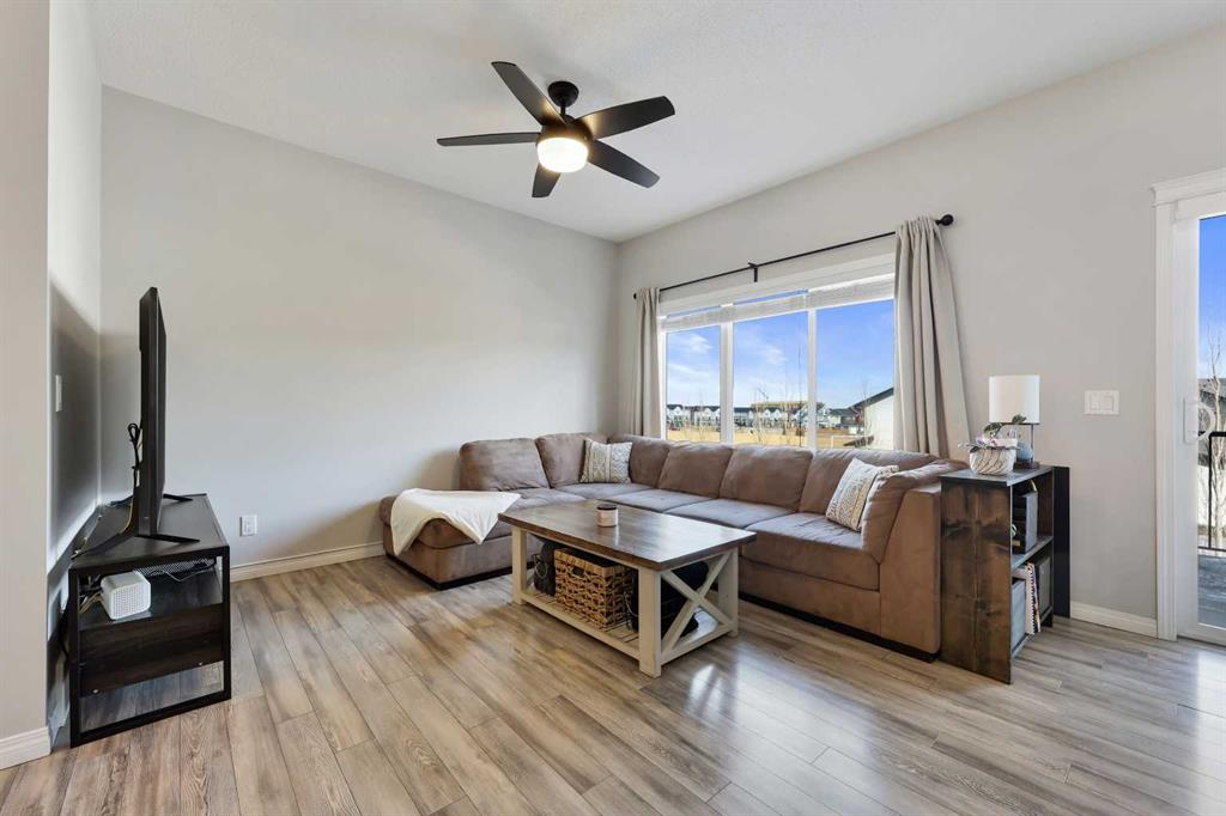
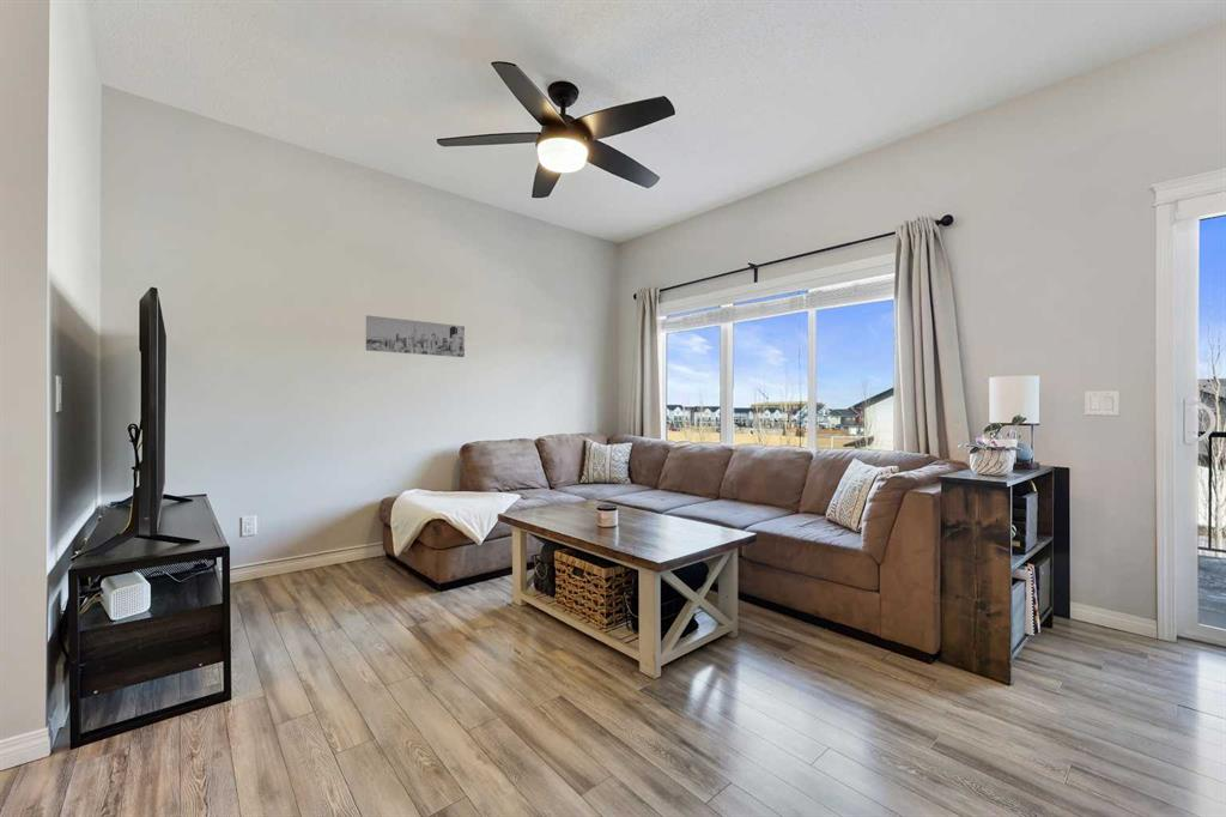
+ wall art (418, 337)
